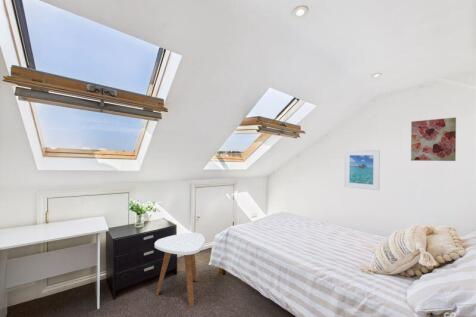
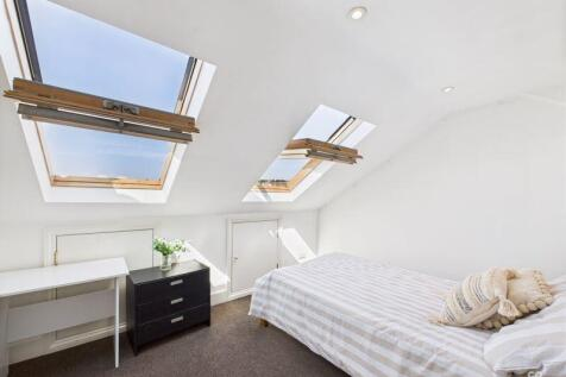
- side table (185, 266)
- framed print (361, 169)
- wall art (432, 140)
